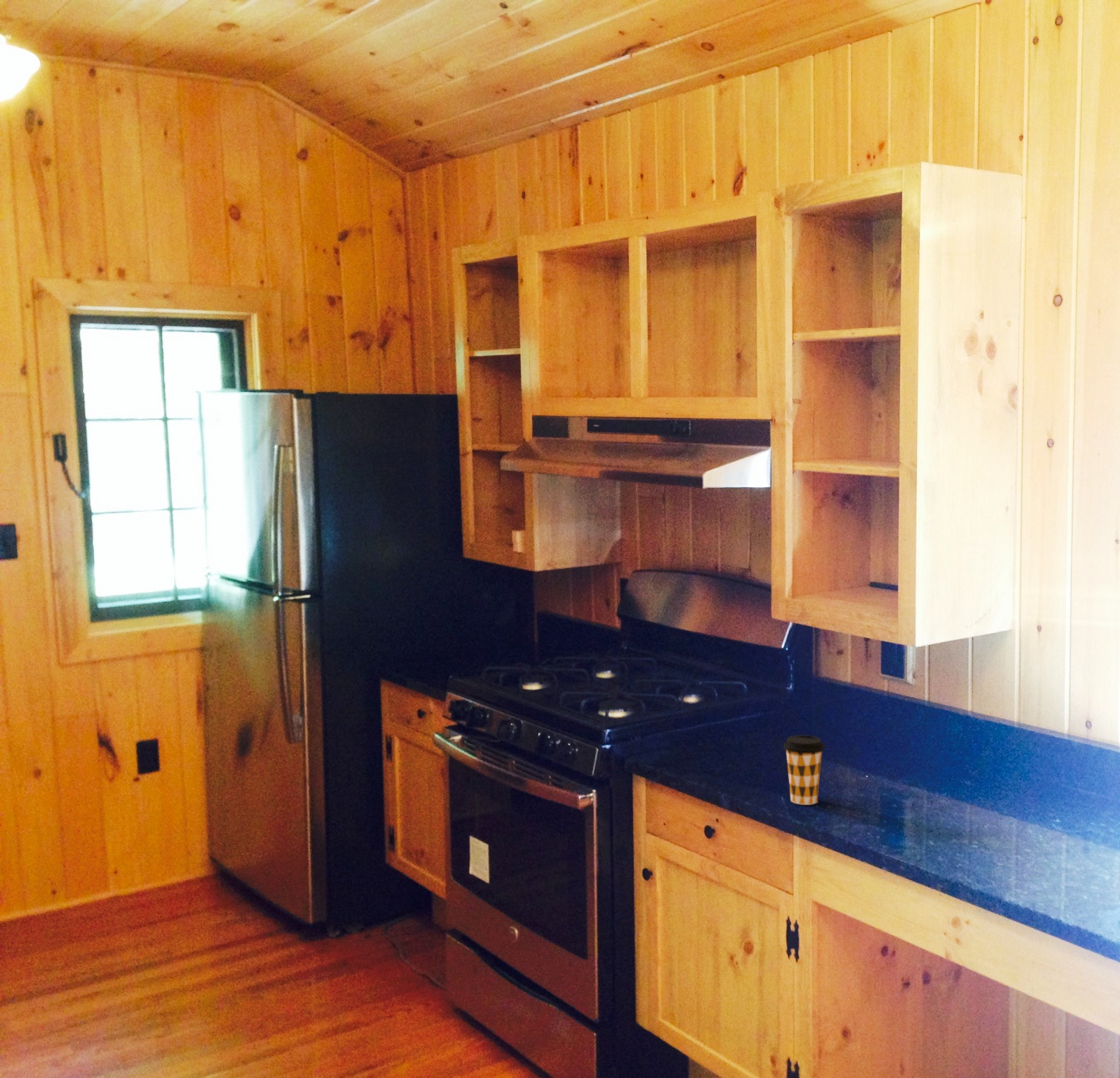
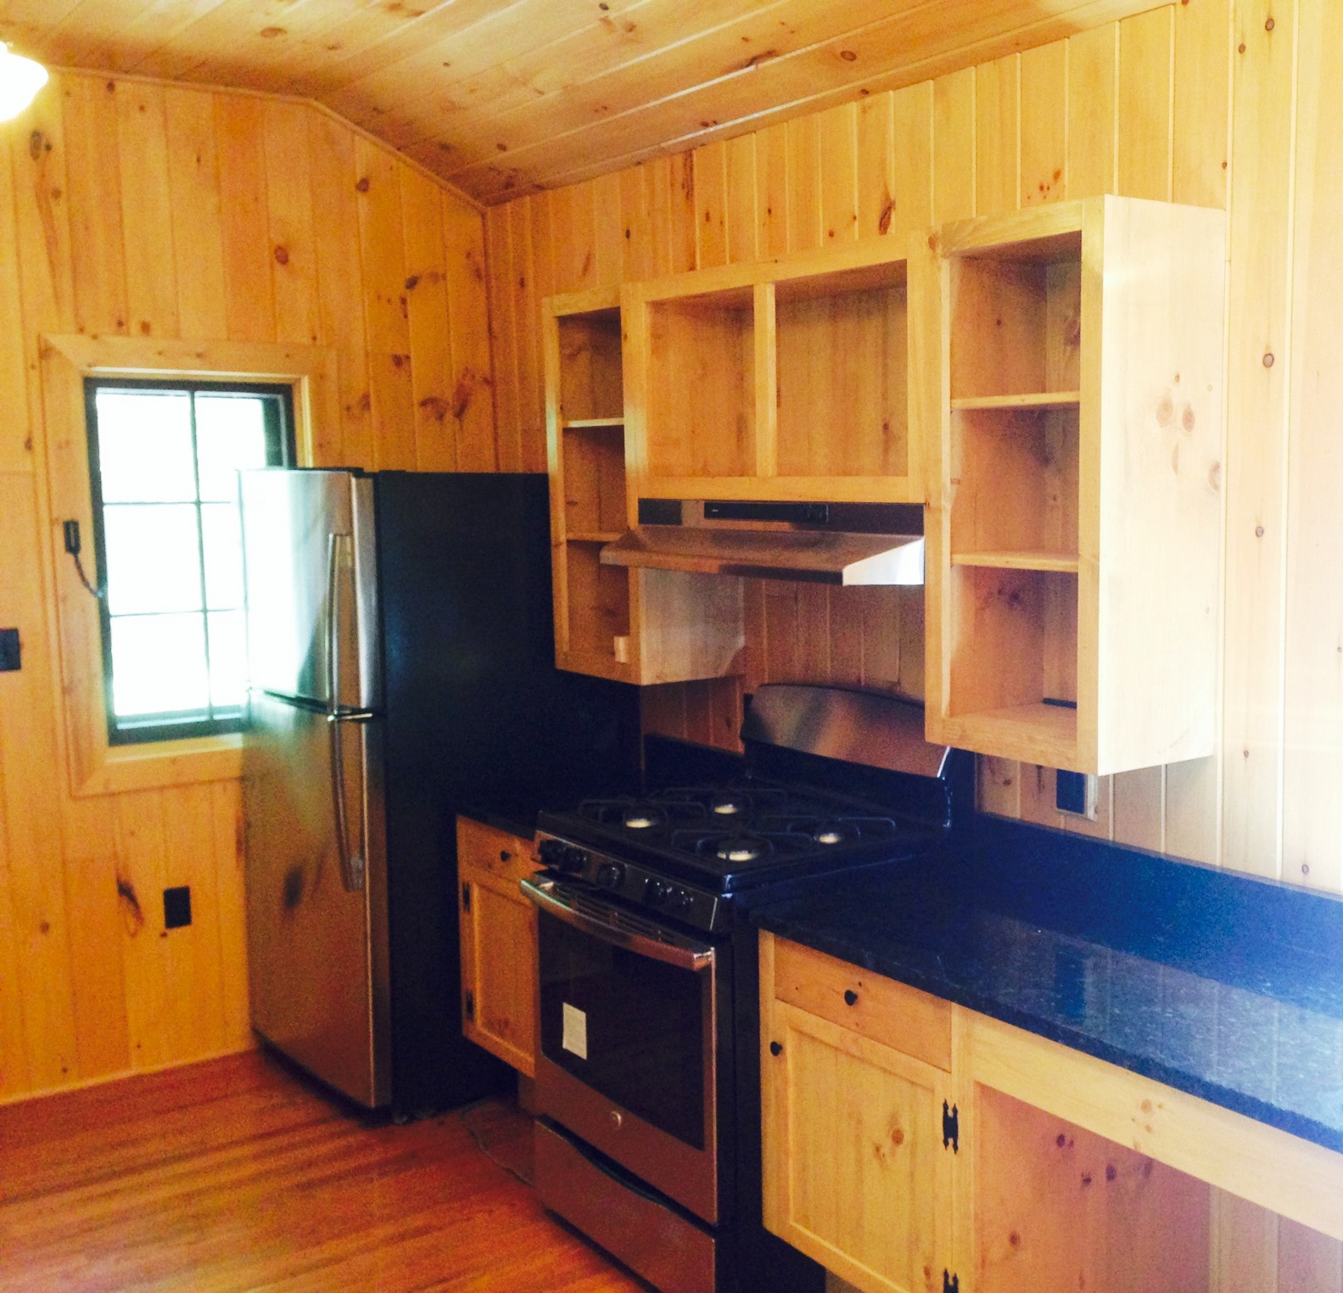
- coffee cup (804, 770)
